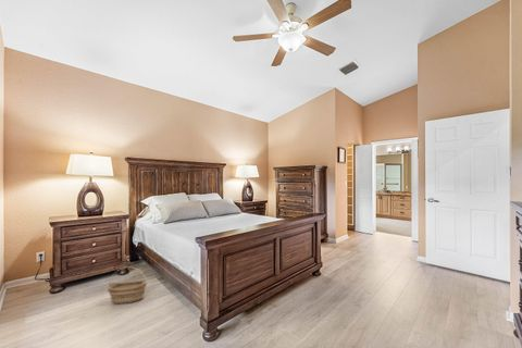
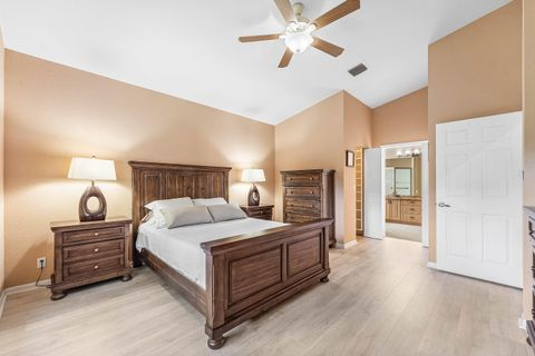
- basket (127, 283)
